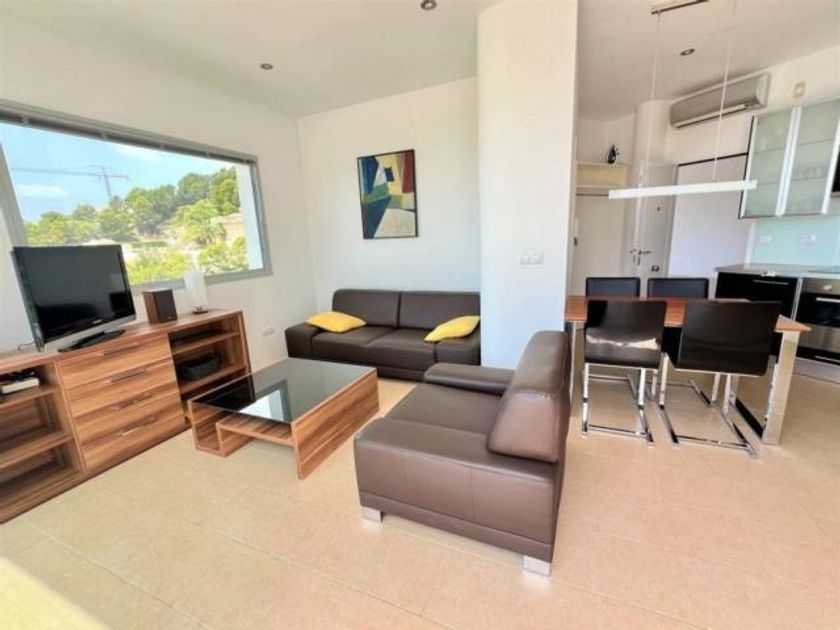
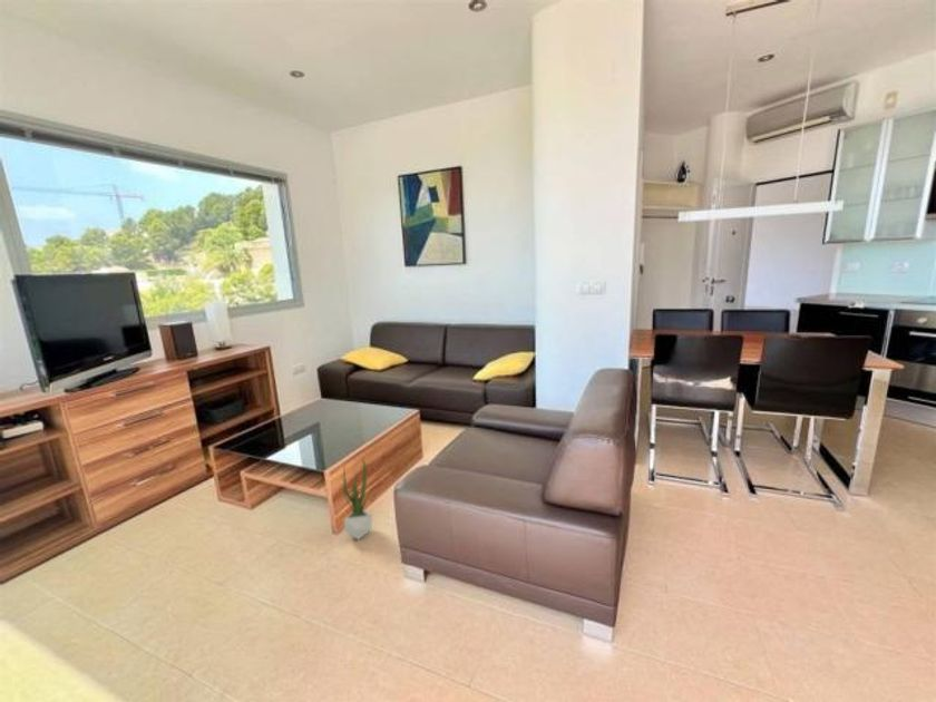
+ potted plant (358, 498)
